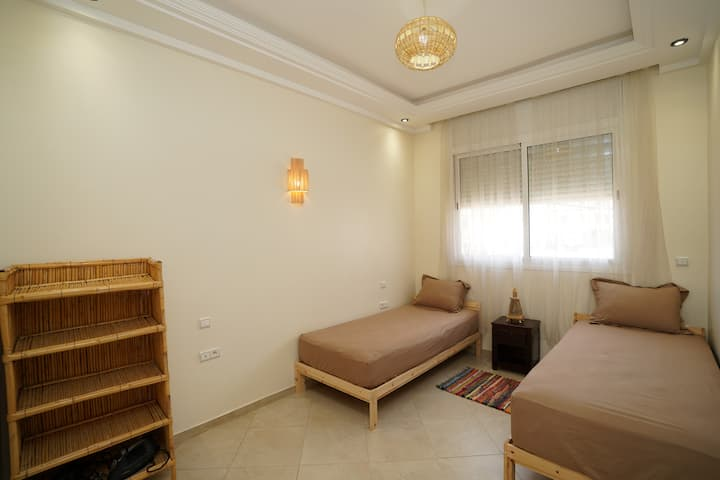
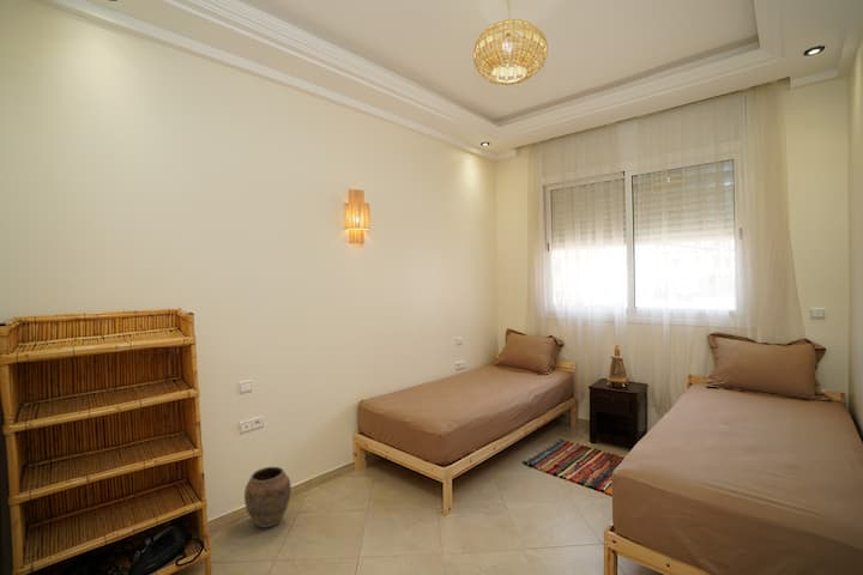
+ vase (267, 497)
